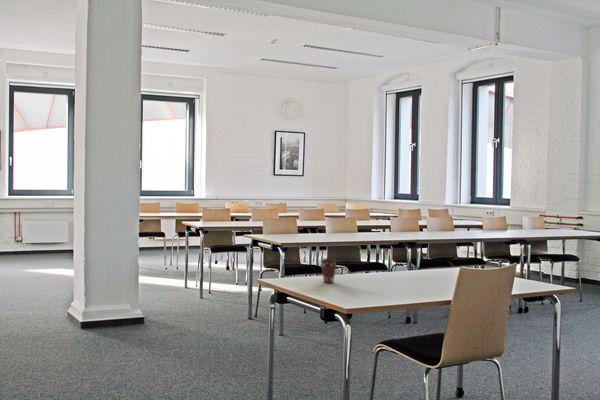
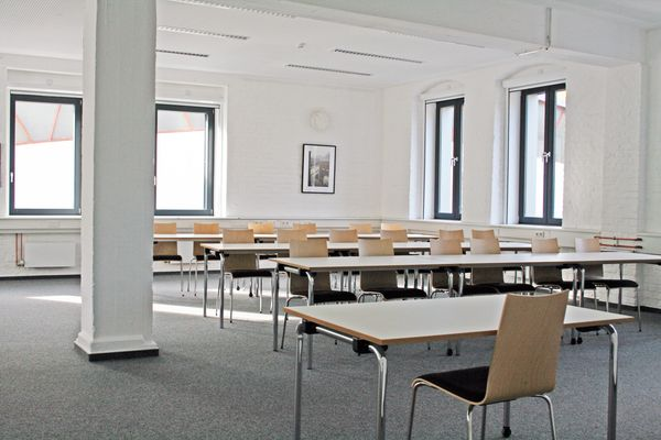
- coffee cup (328, 270)
